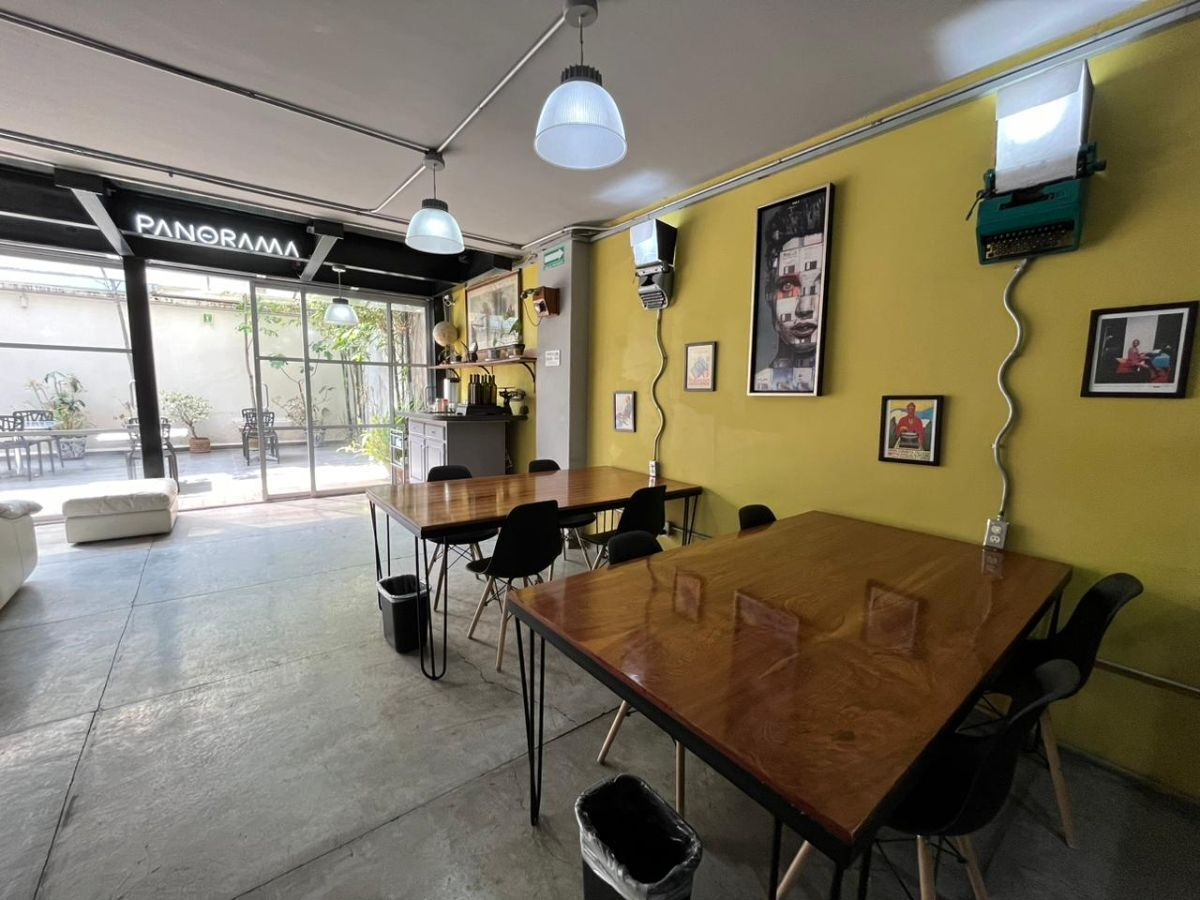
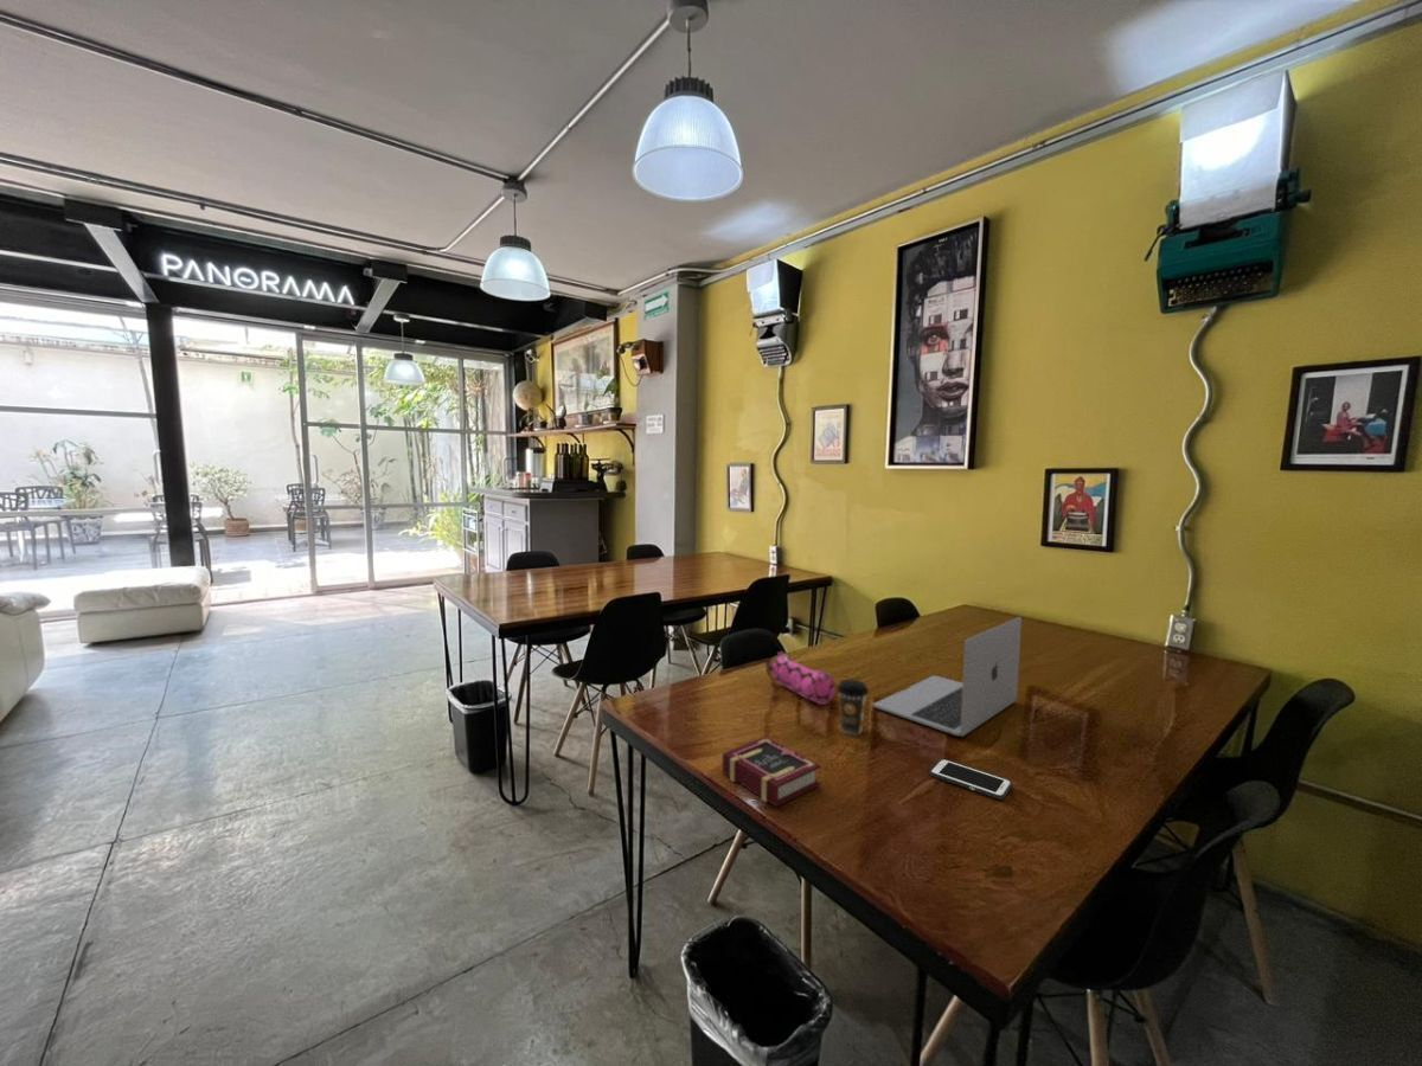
+ laptop (963, 662)
+ coffee cup (852, 707)
+ cell phone (969, 778)
+ book (769, 768)
+ pencil case (801, 676)
